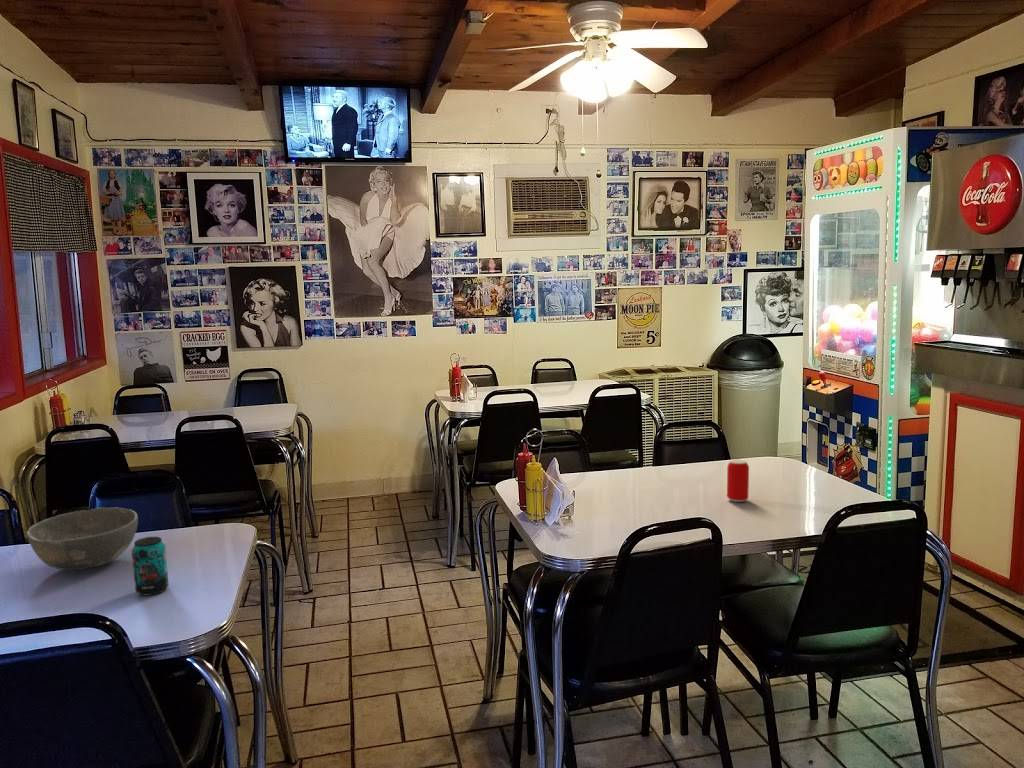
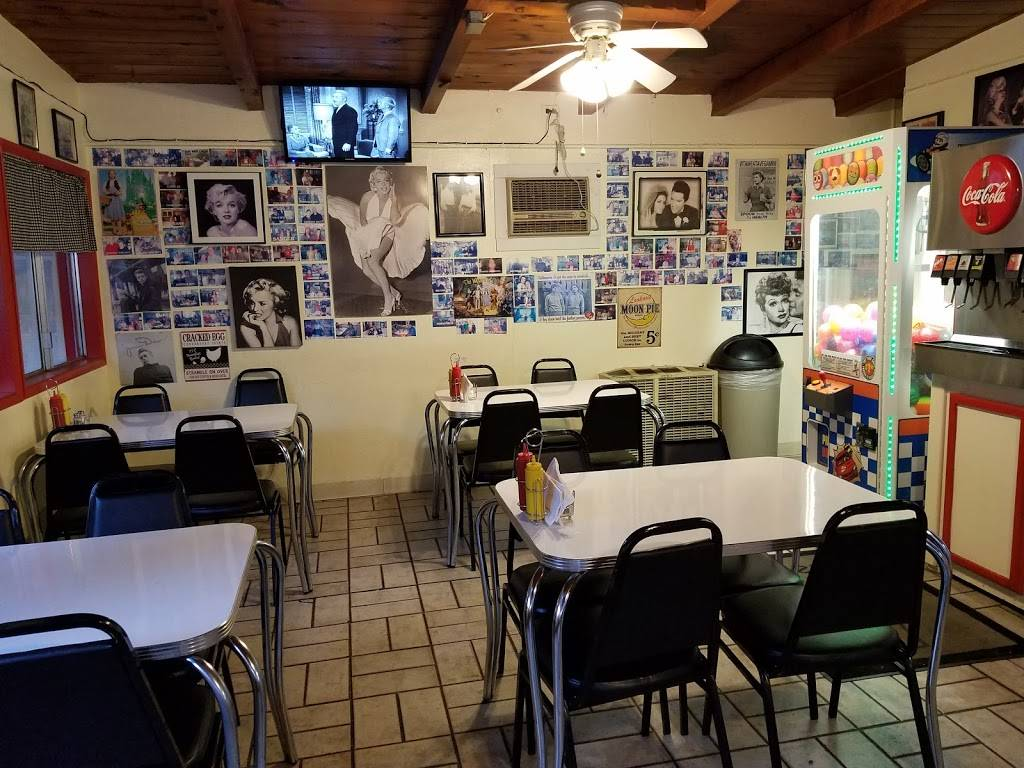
- bowl (85, 543)
- beverage can (737, 480)
- beverage can (150, 565)
